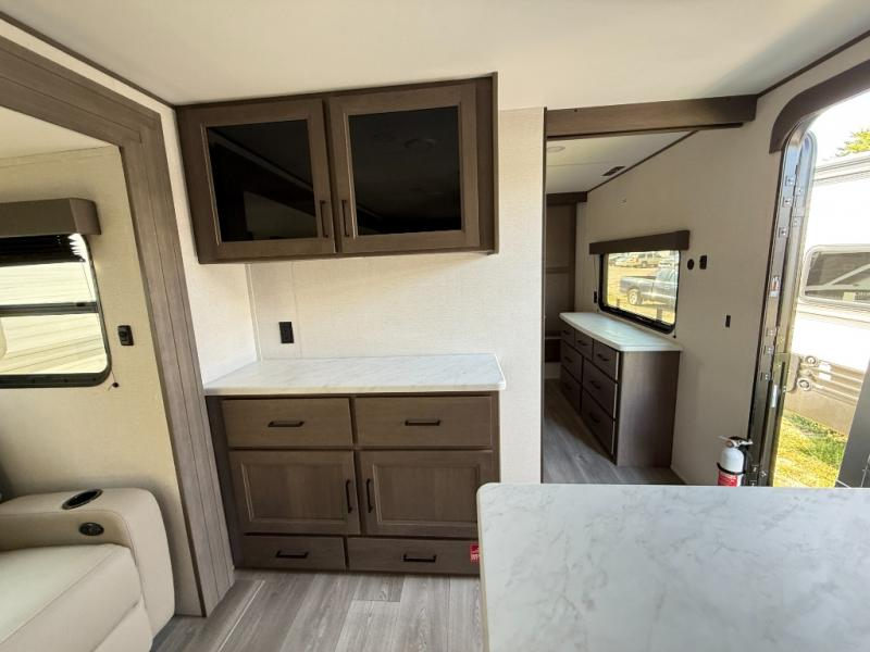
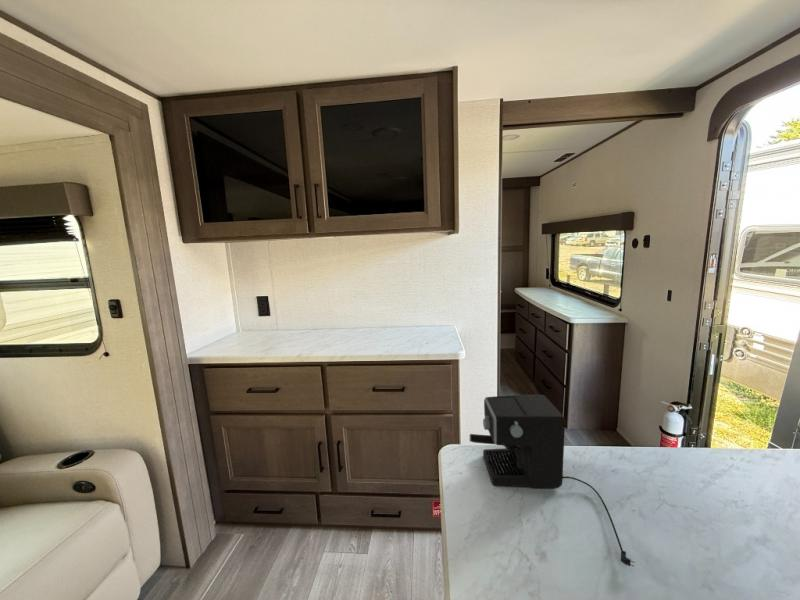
+ coffee maker (539, 463)
